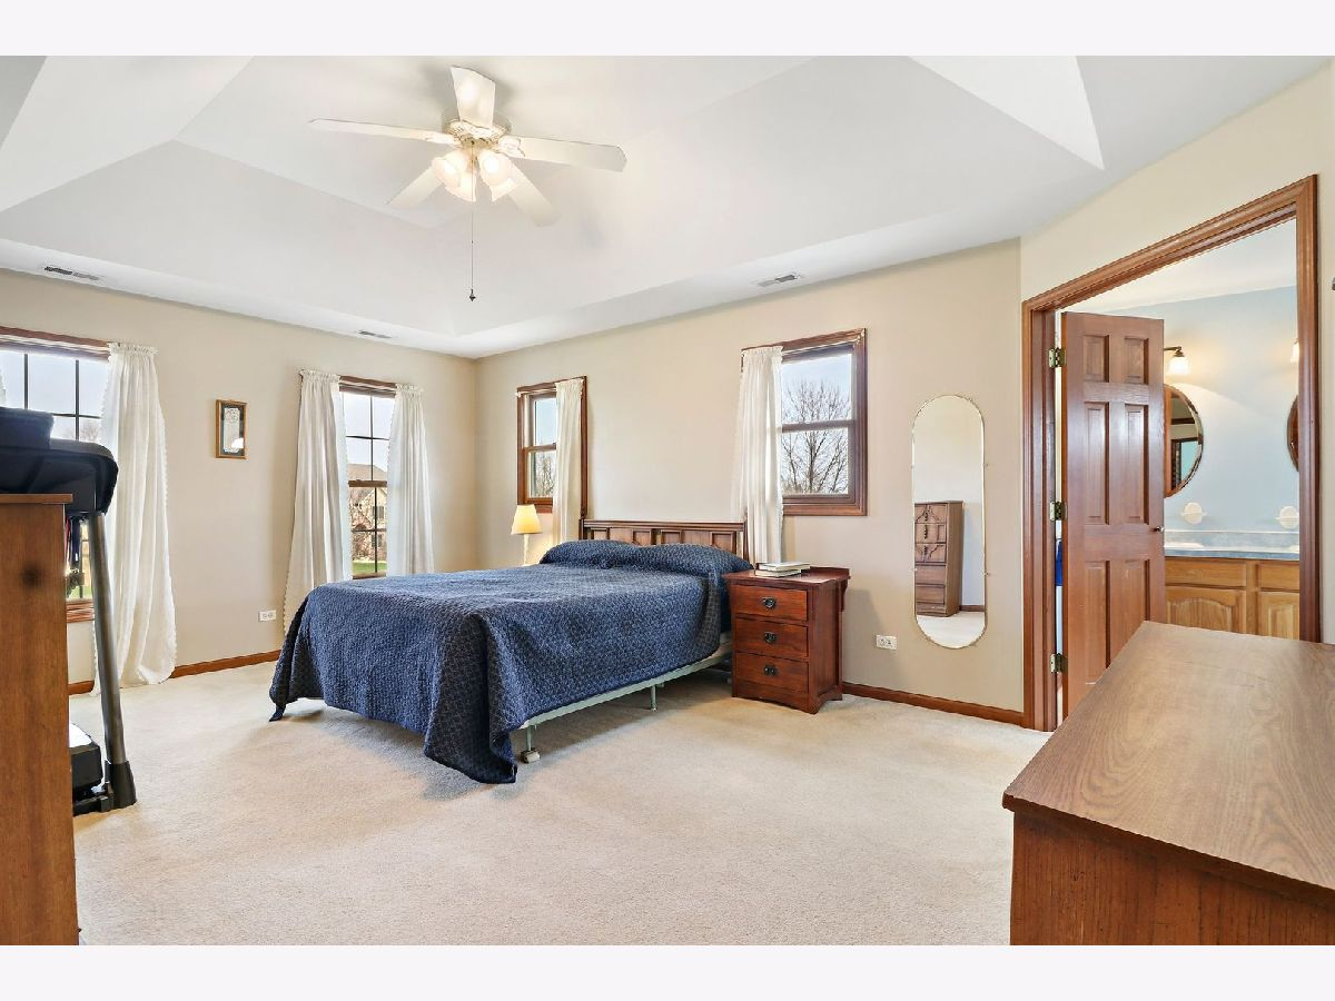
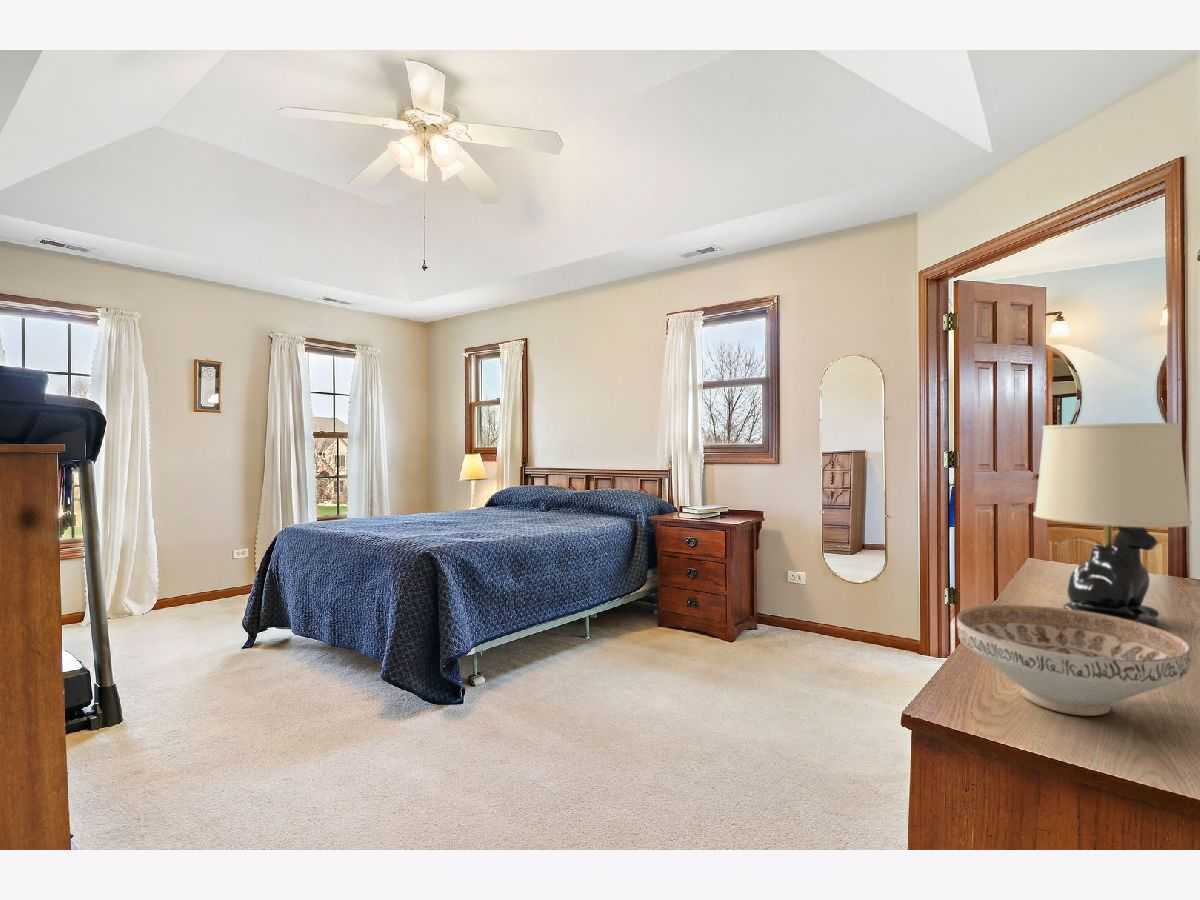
+ table lamp (1107, 520)
+ decorative bowl (1063, 664)
